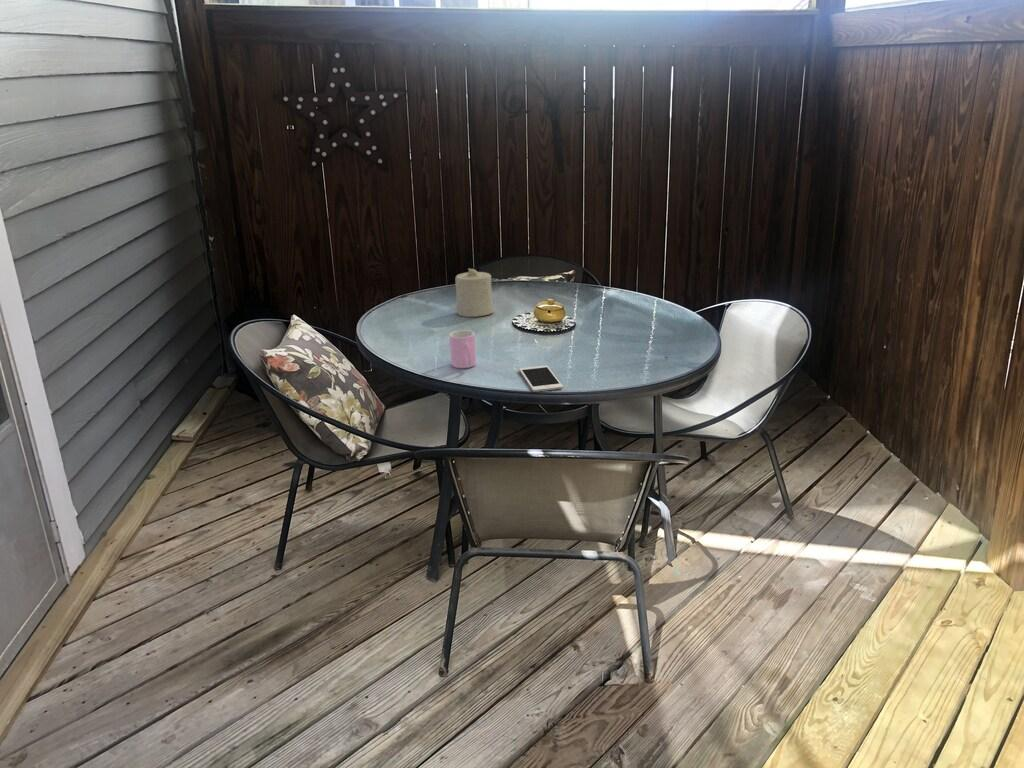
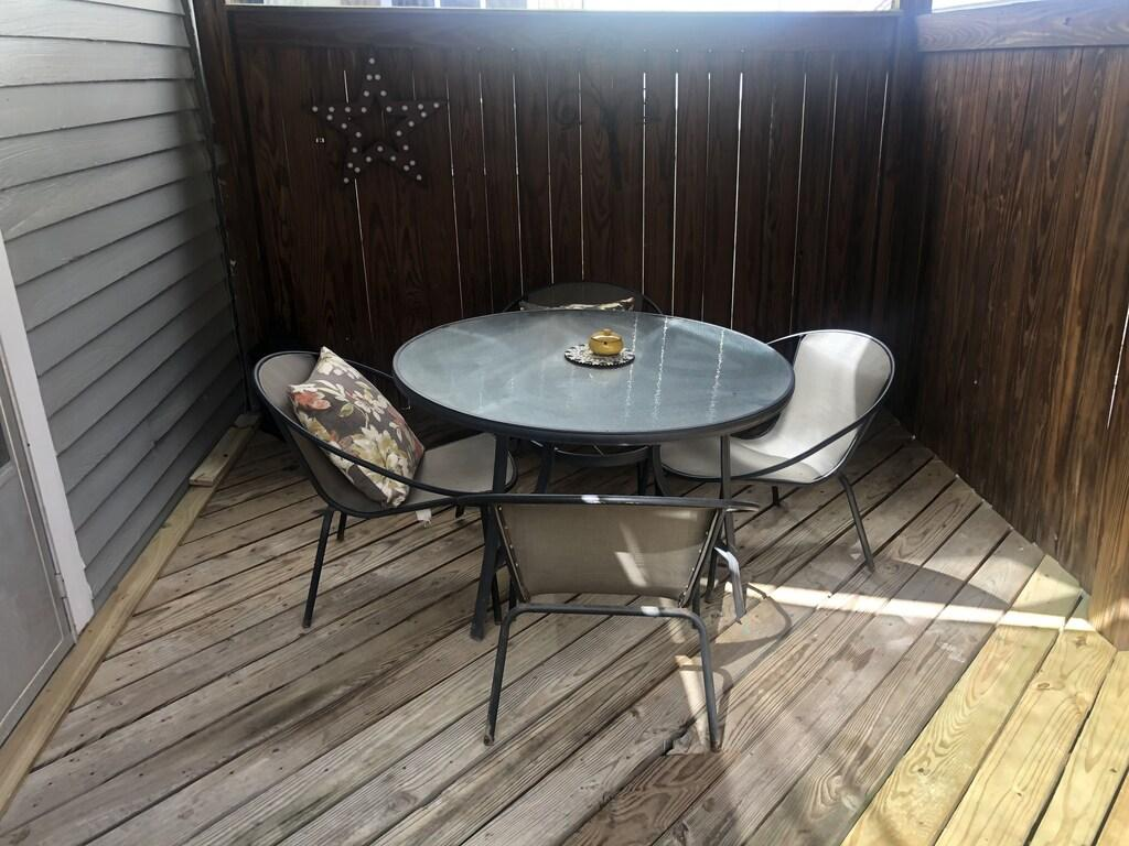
- cell phone (540, 378)
- cup (464, 351)
- candle (474, 290)
